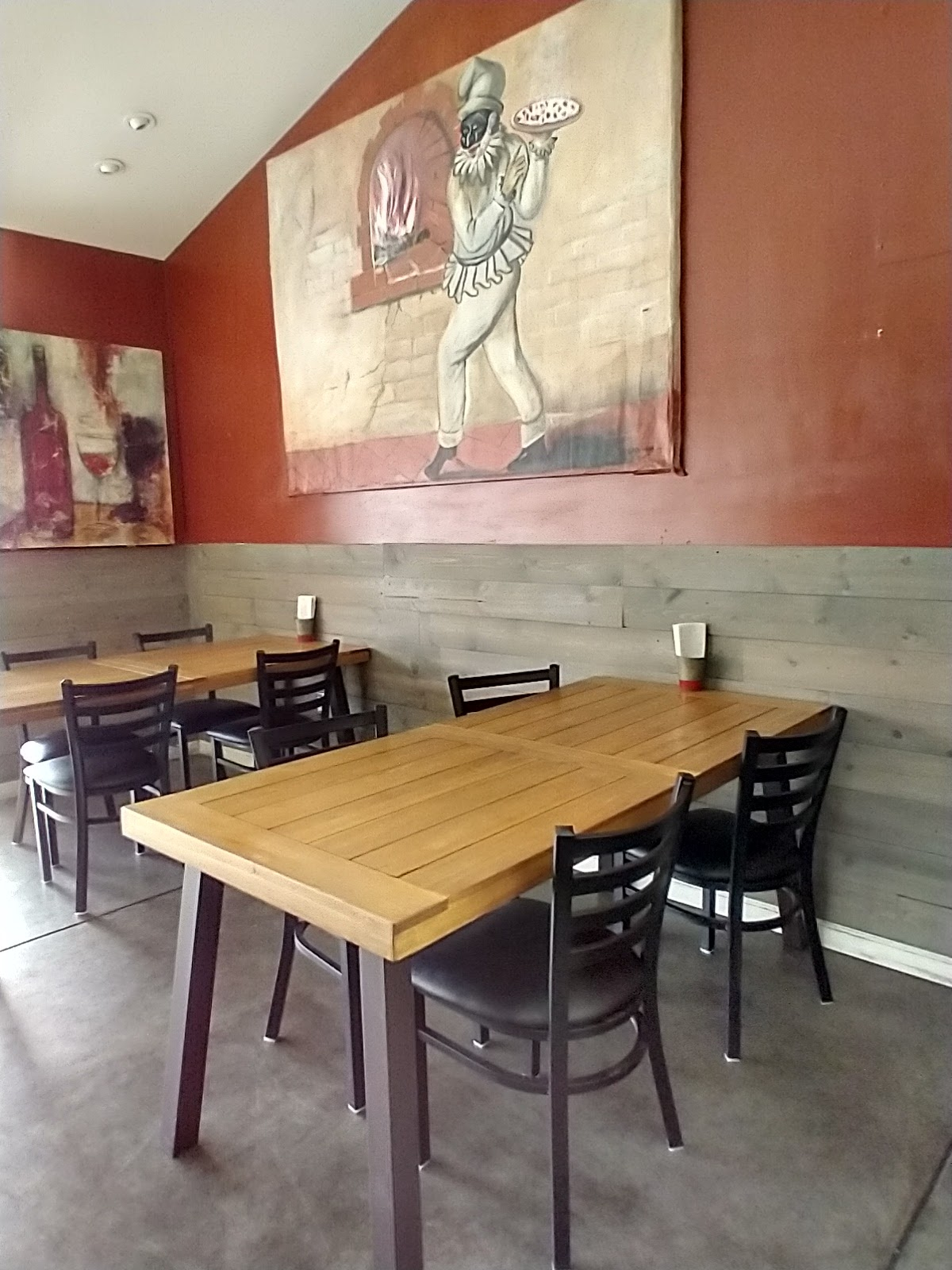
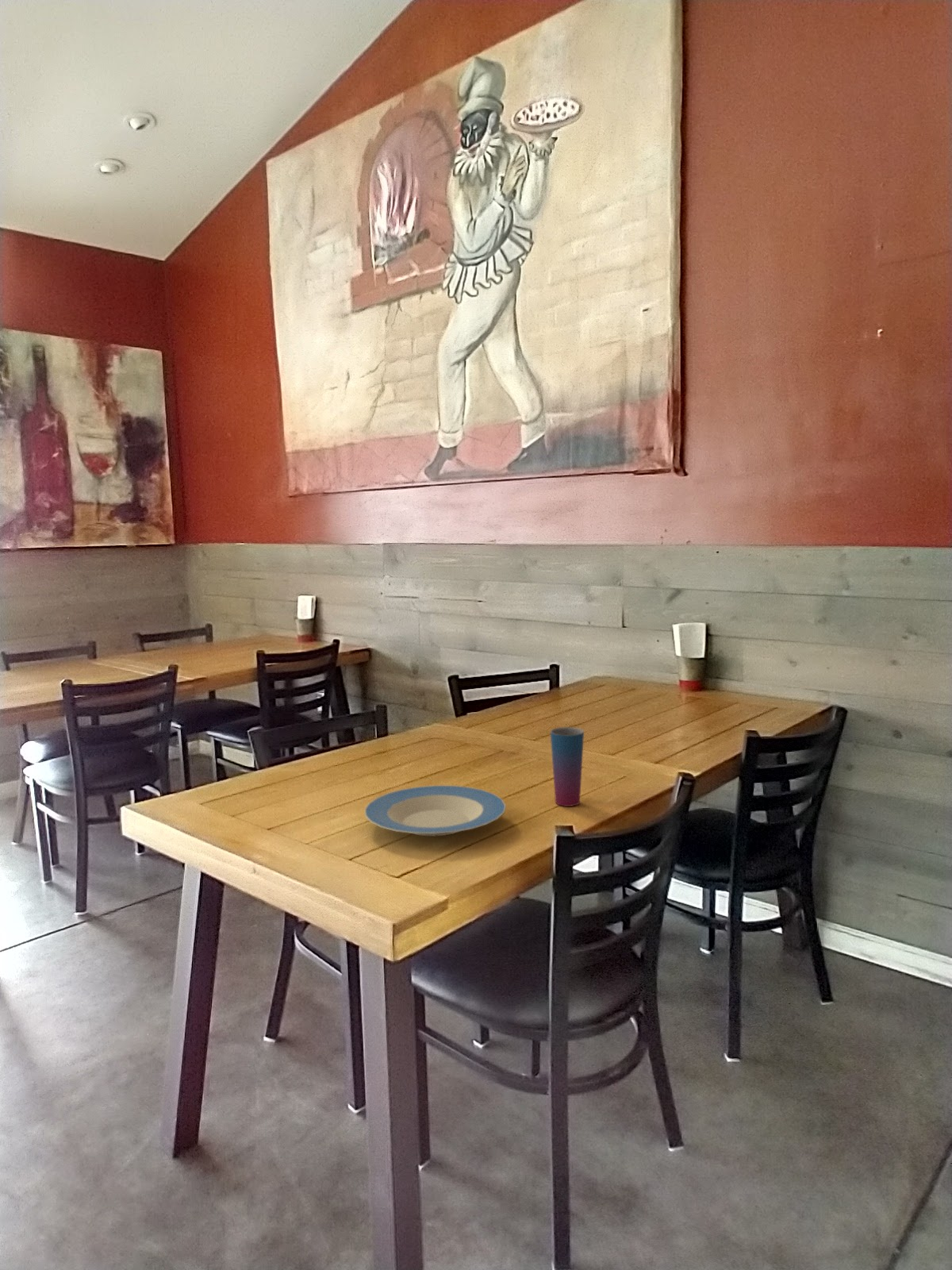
+ cup (567, 767)
+ plate (436, 815)
